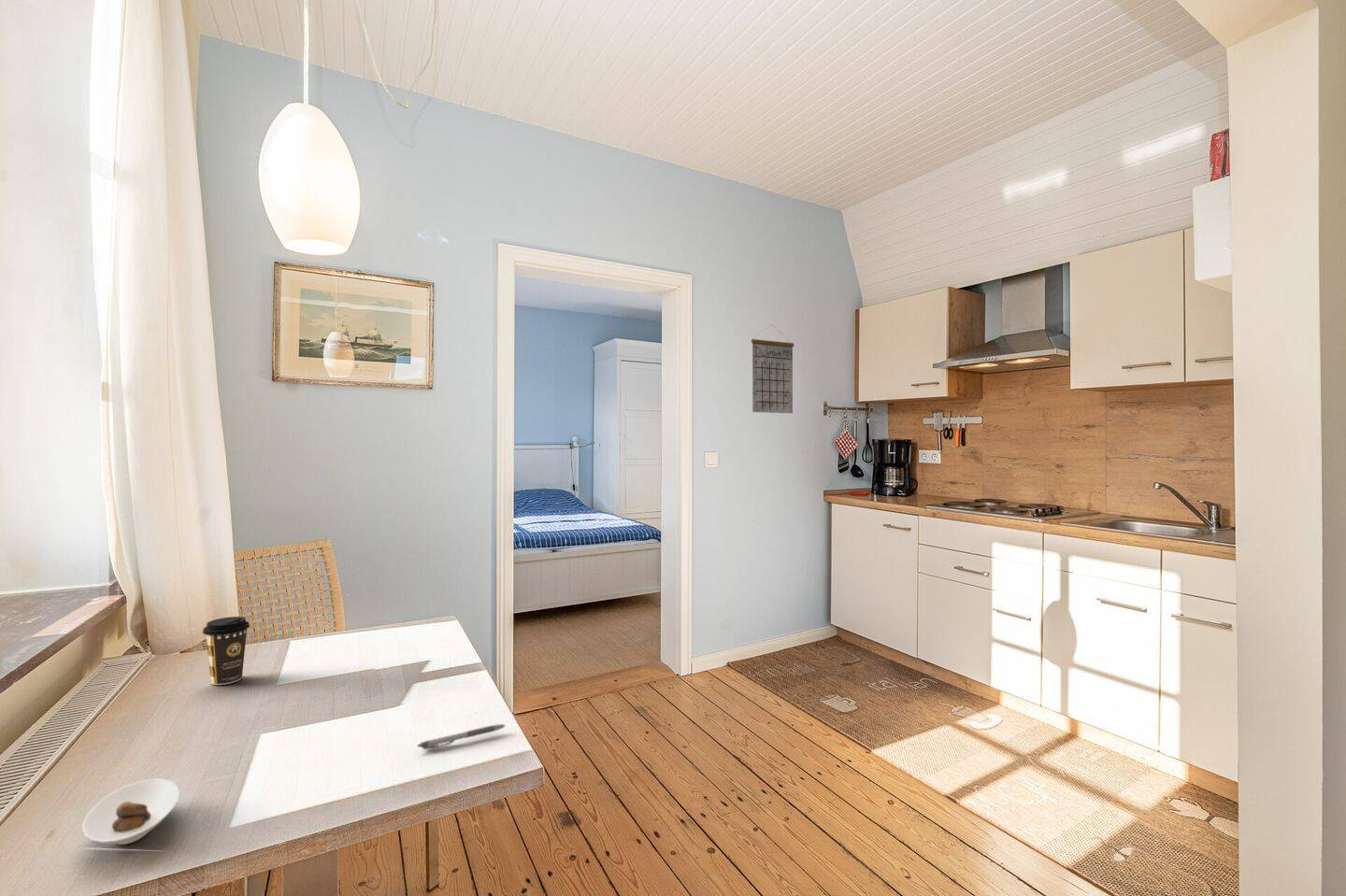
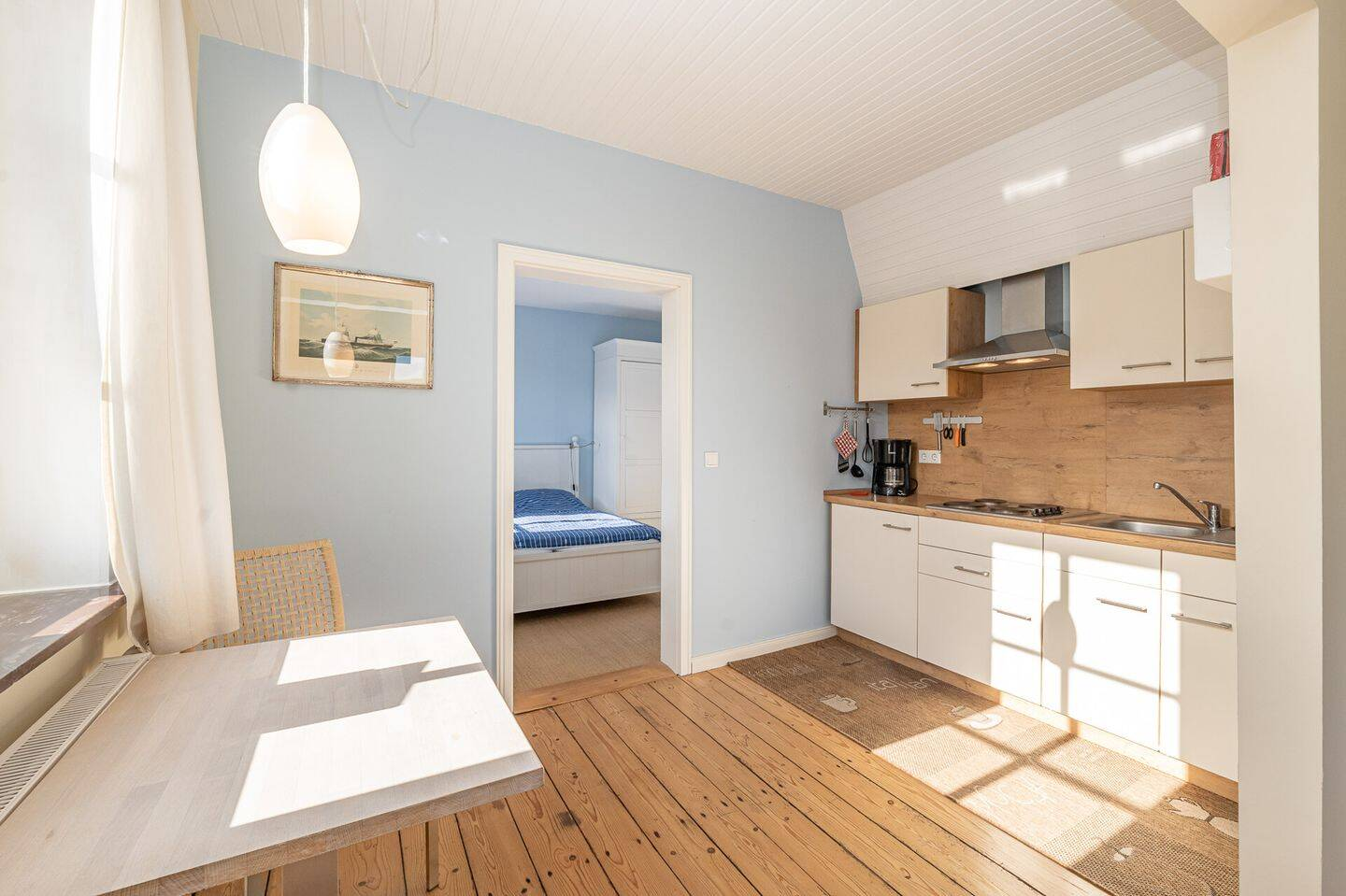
- coffee cup (226, 650)
- saucer (133, 816)
- pen (463, 736)
- calendar (772, 368)
